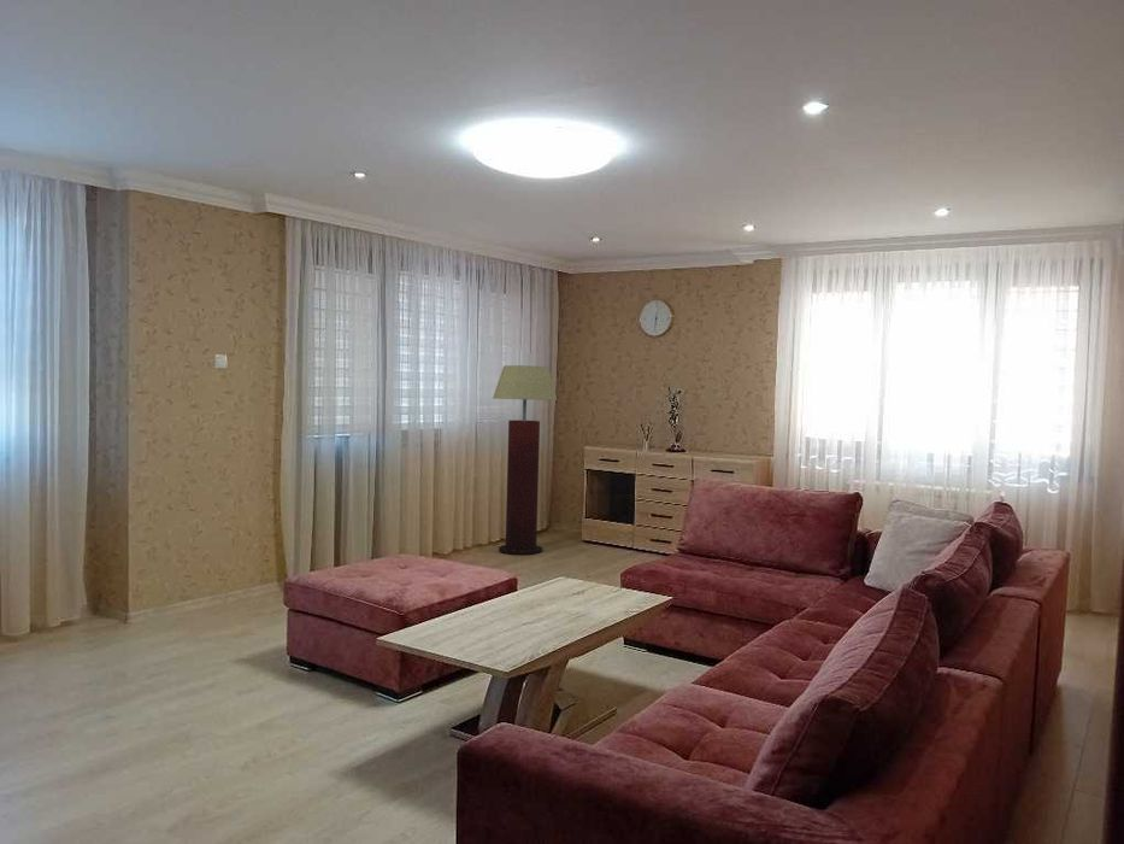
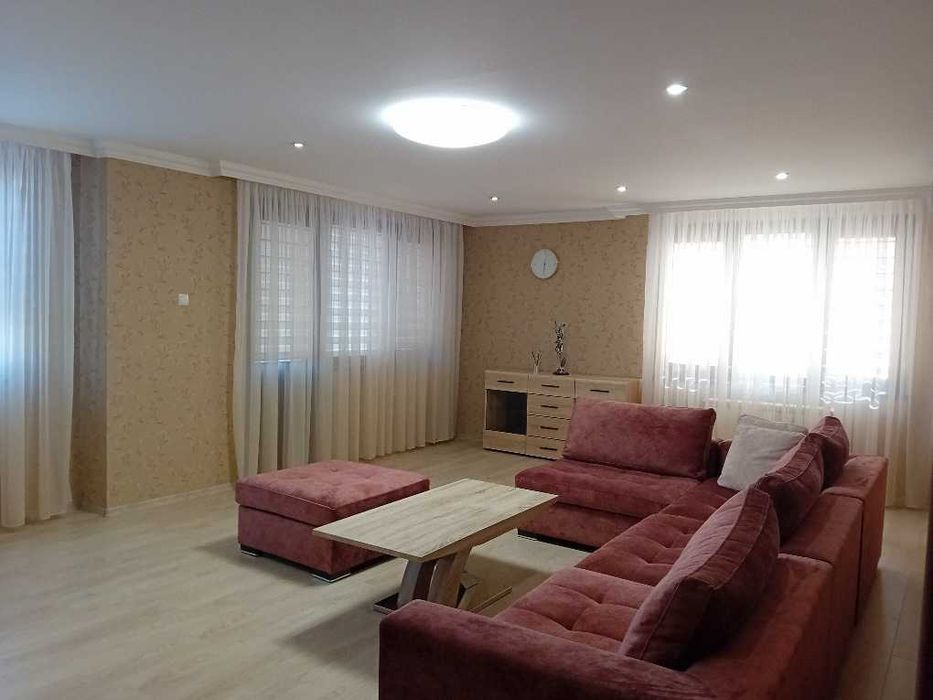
- floor lamp (523, 458)
